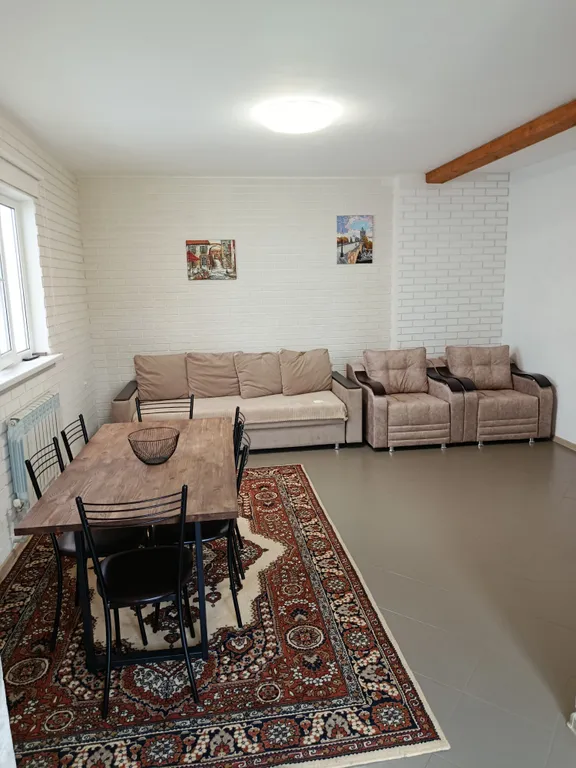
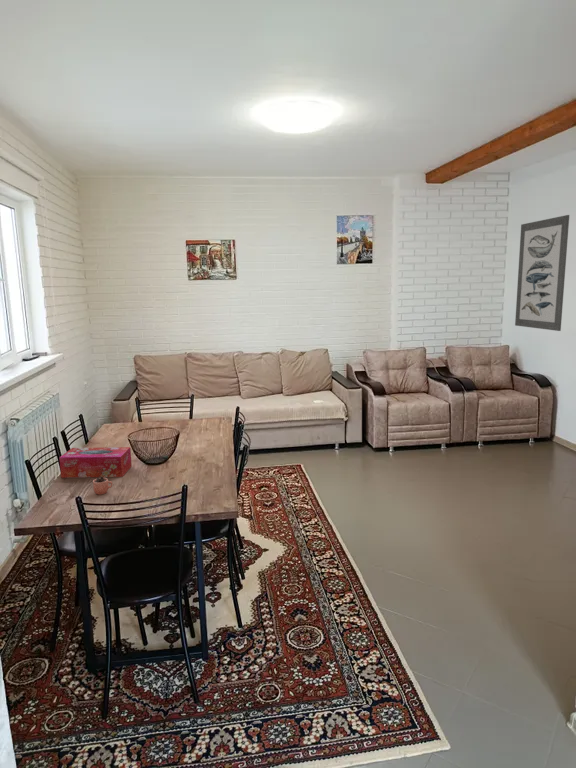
+ wall art (539, 275)
+ tissue box (96, 462)
+ cocoa (102, 480)
